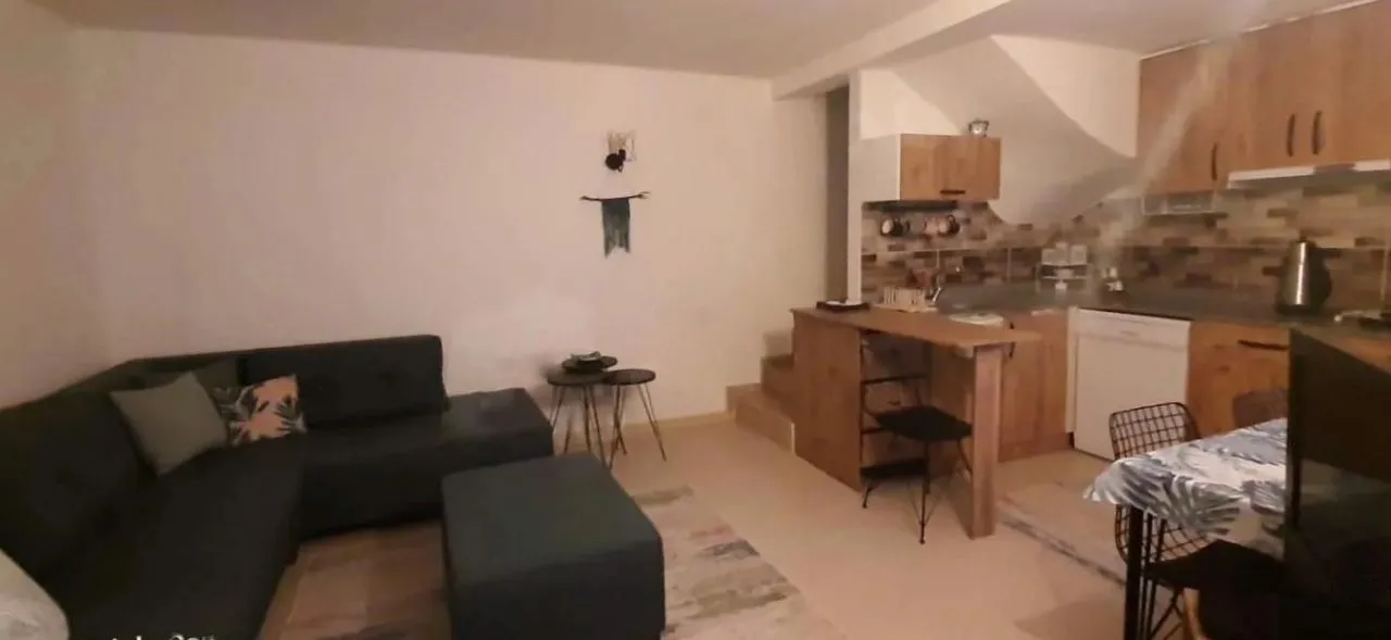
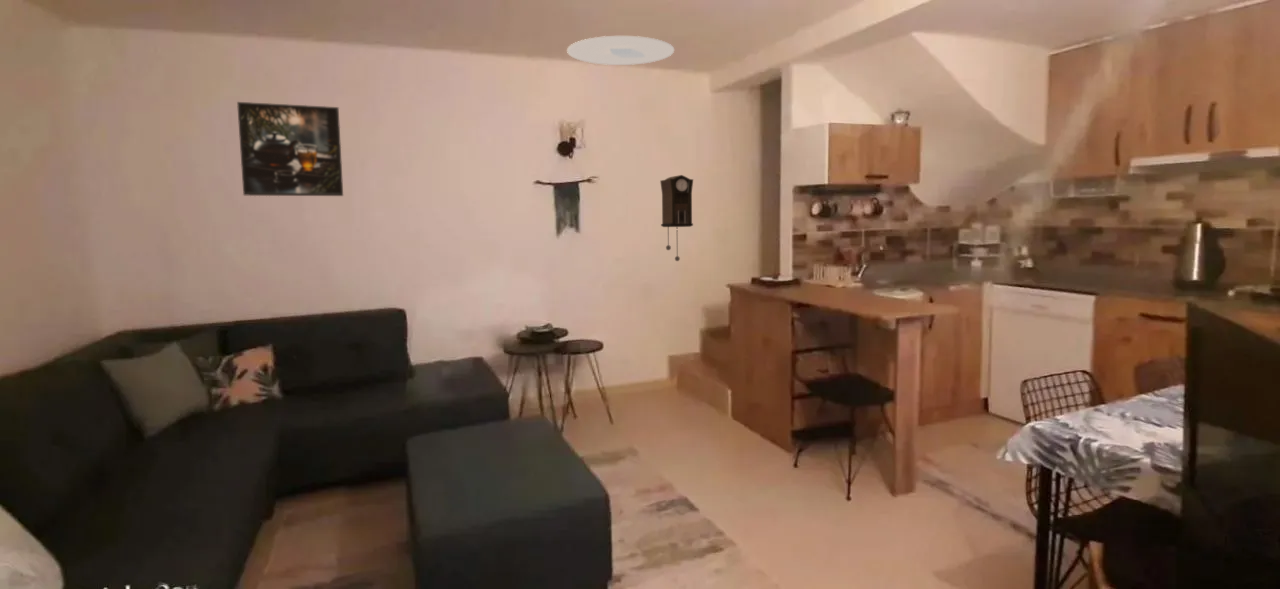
+ pendulum clock (676, 218)
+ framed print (292, 150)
+ ceiling light (620, 46)
